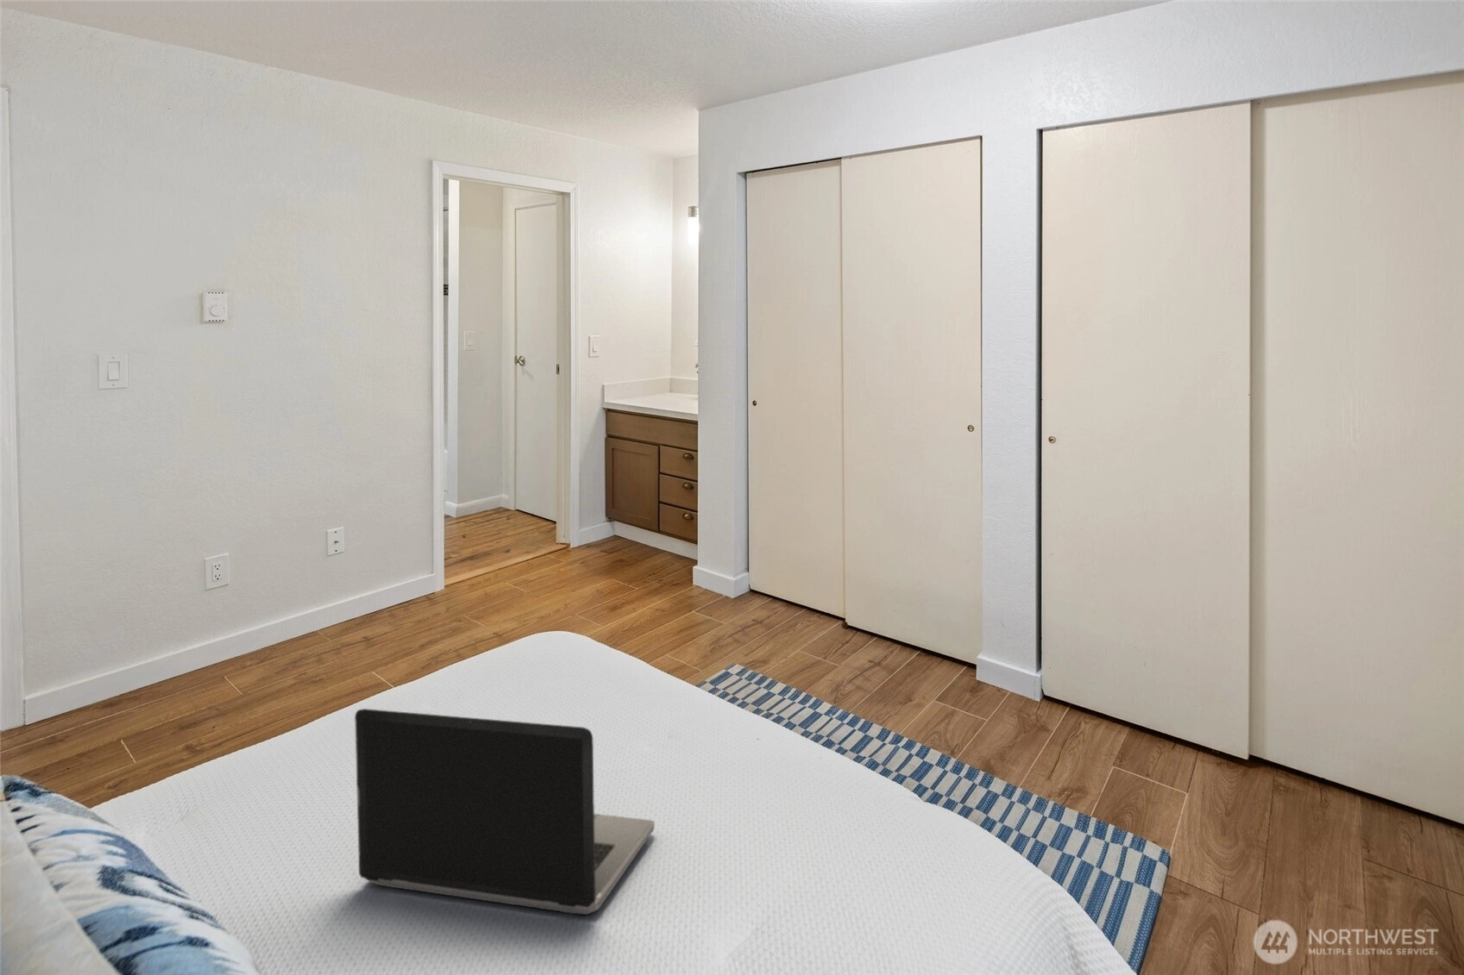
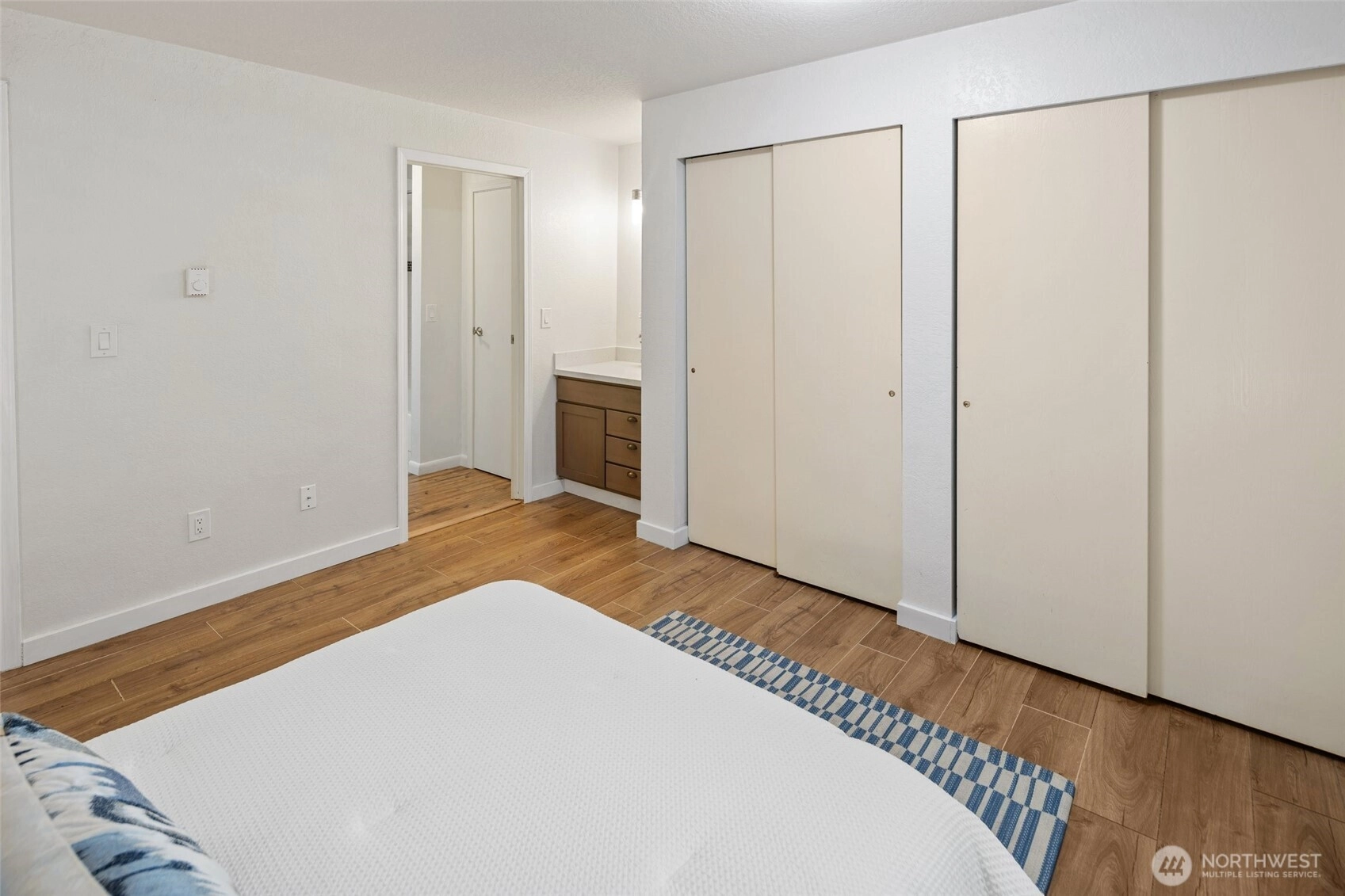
- laptop computer (515, 775)
